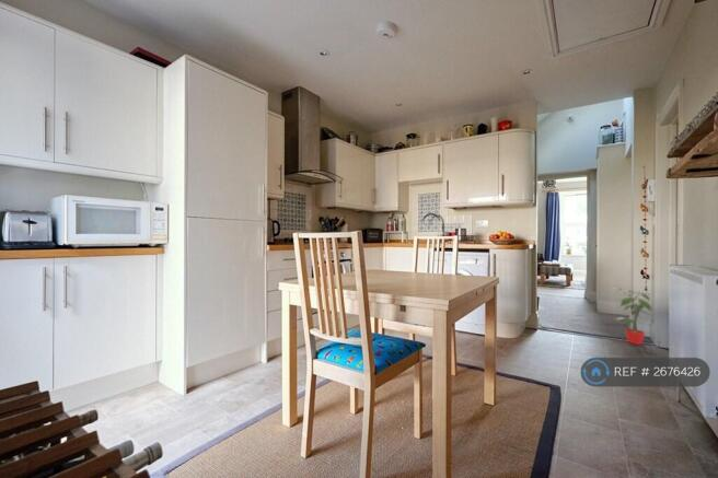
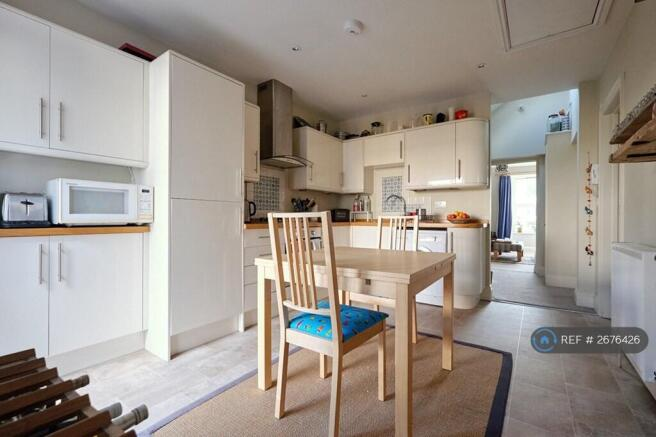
- potted plant (632, 315)
